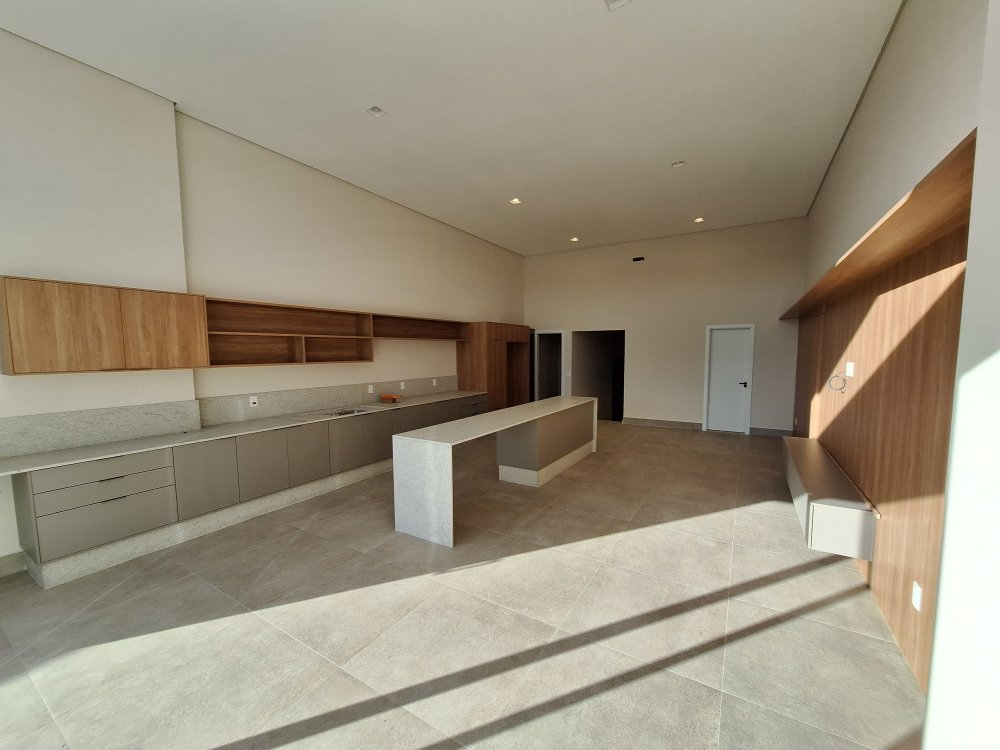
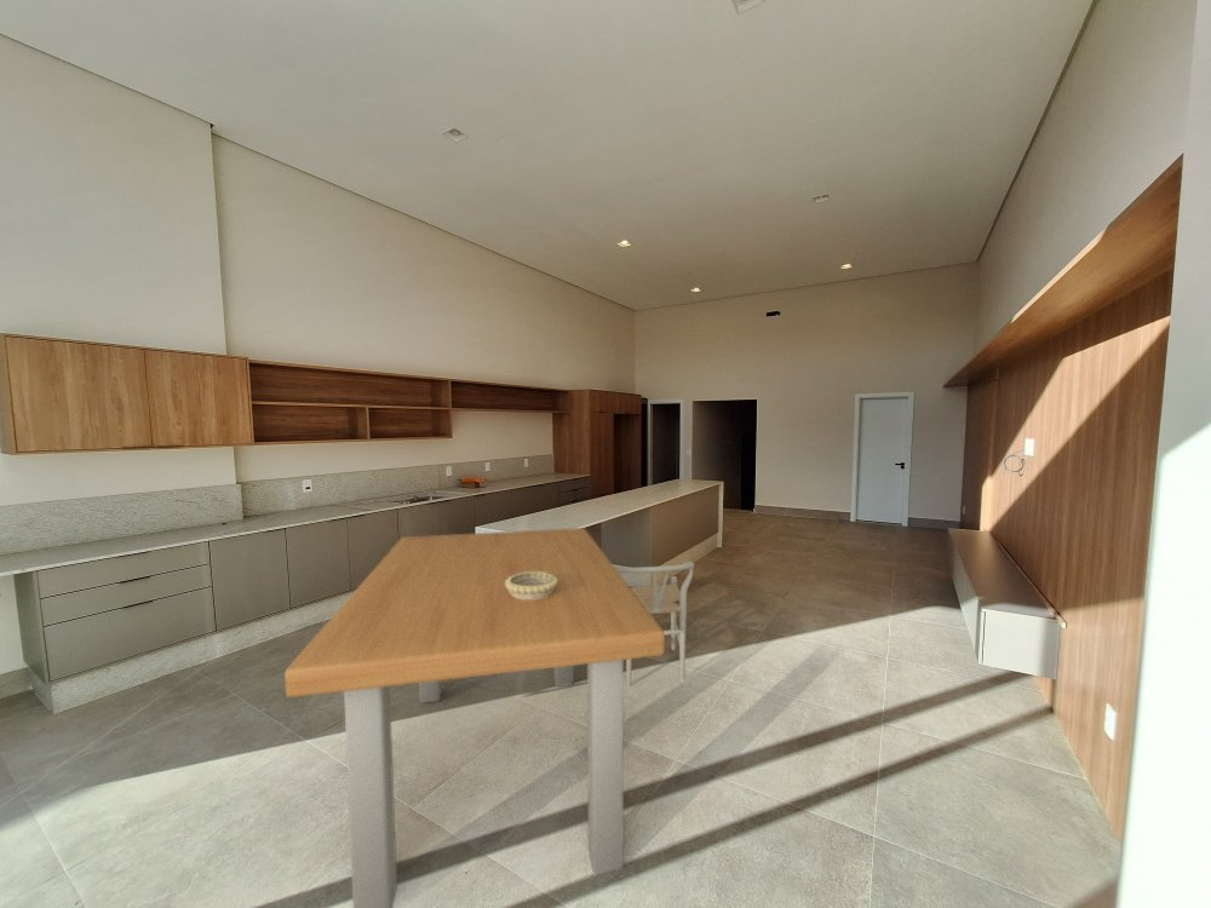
+ decorative bowl (532, 585)
+ dining table (497, 666)
+ chair (650, 613)
